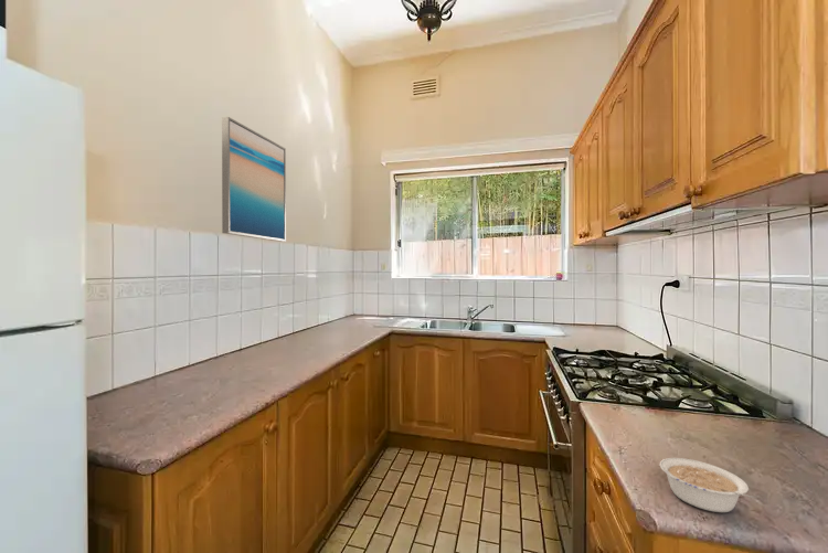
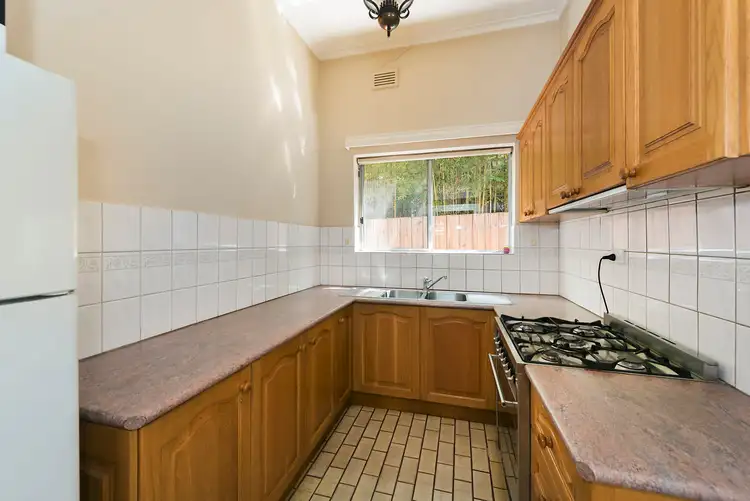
- wall art (257, 185)
- legume (704, 485)
